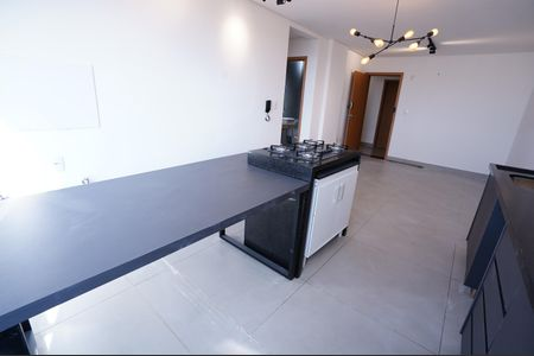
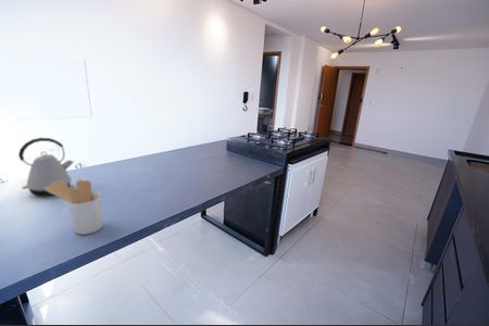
+ utensil holder (77, 205)
+ kettle (48, 164)
